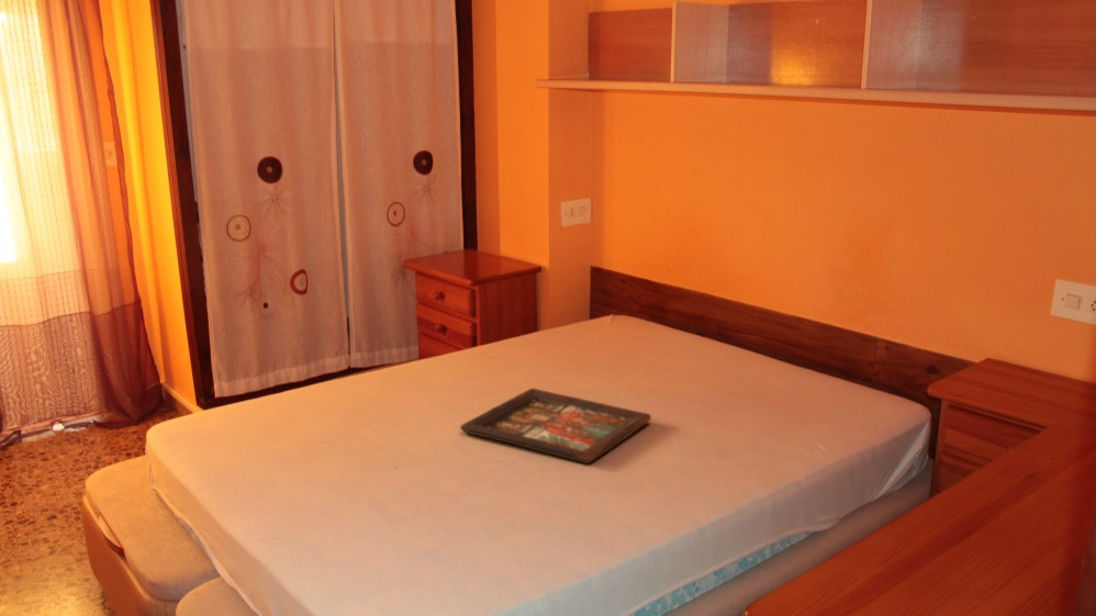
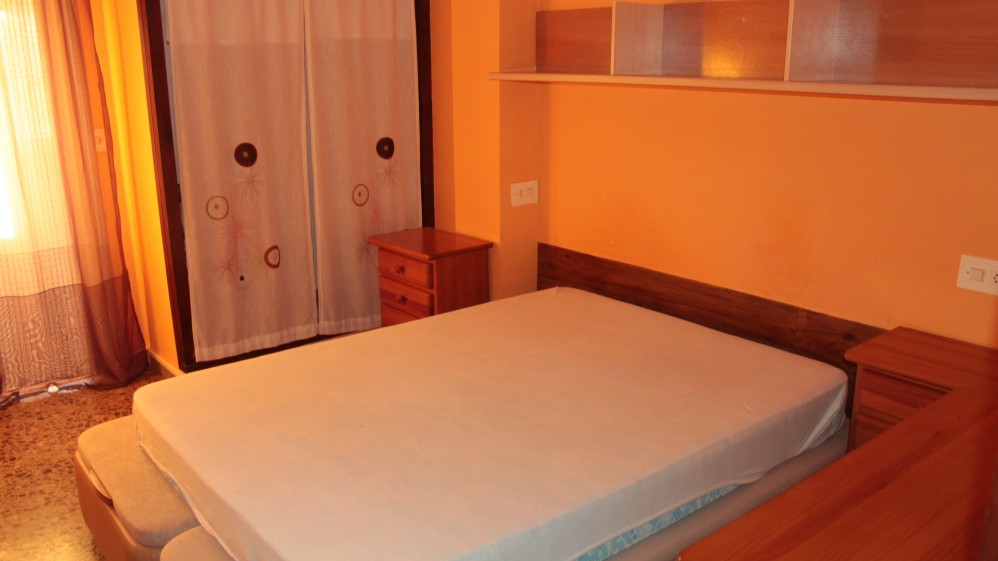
- decorative tray (557, 422)
